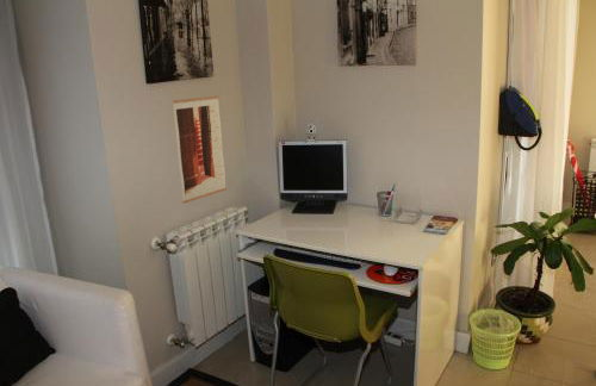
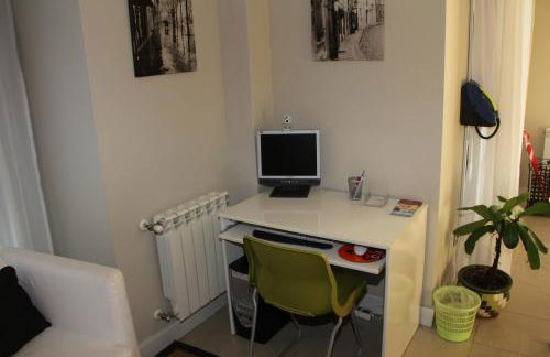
- wall art (200, 148)
